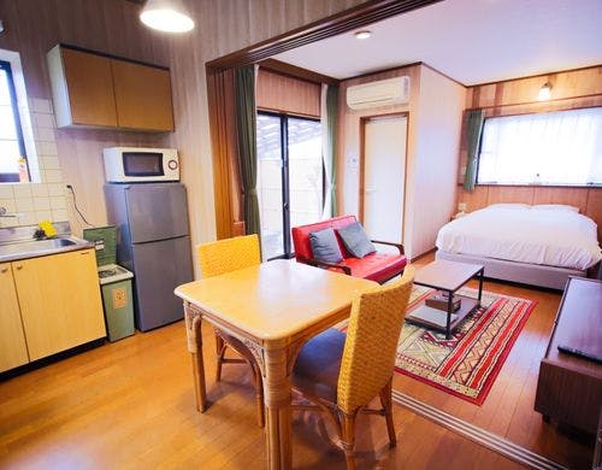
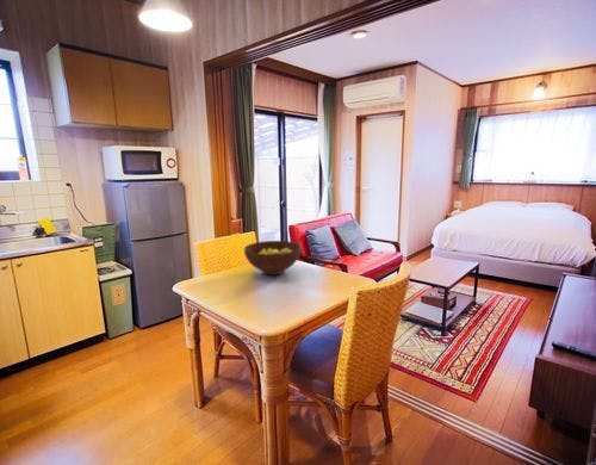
+ fruit bowl (273, 259)
